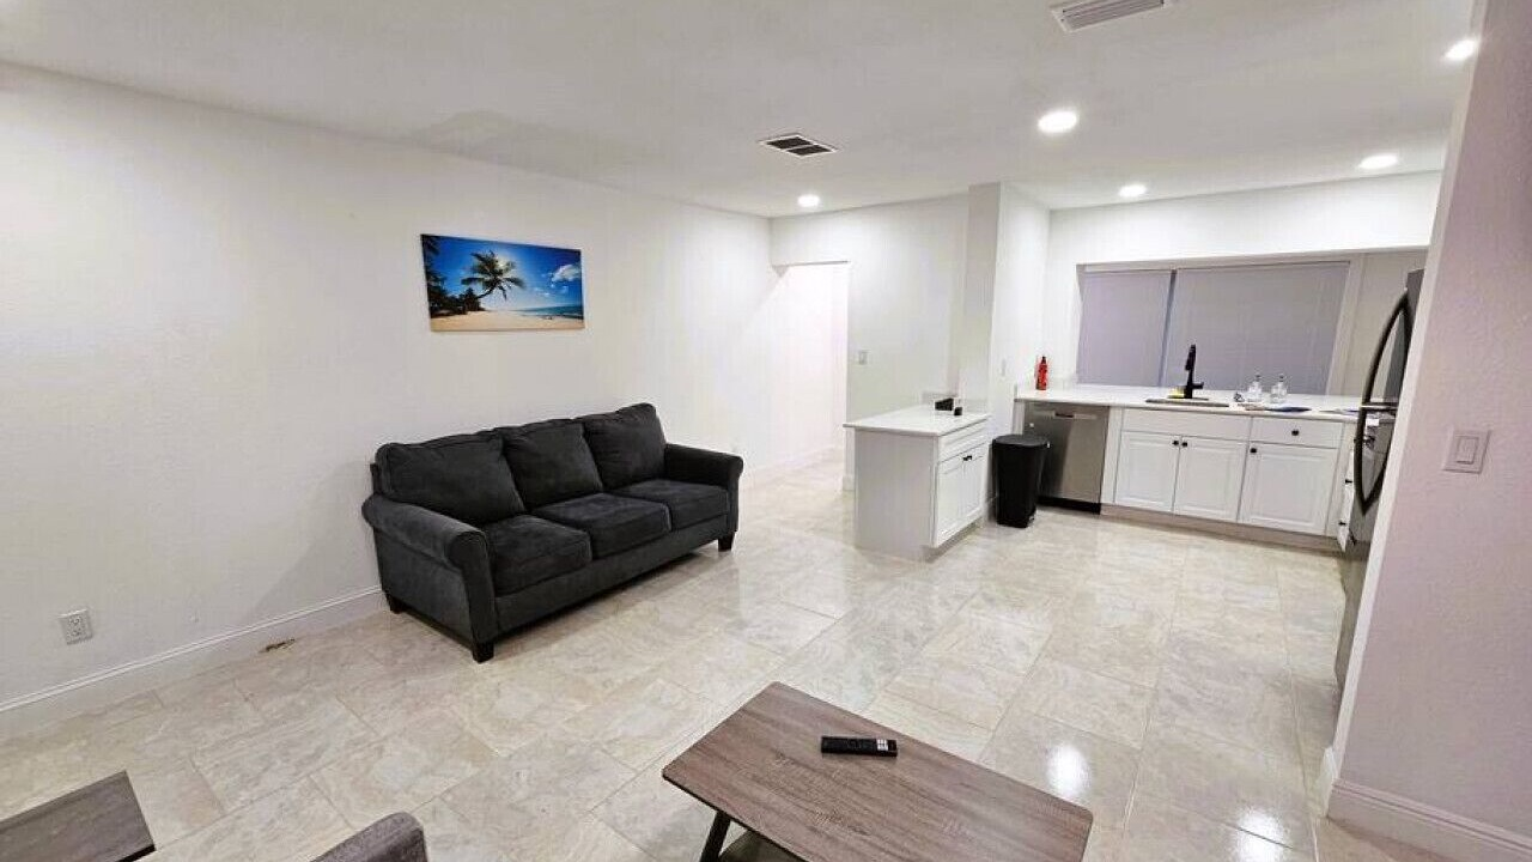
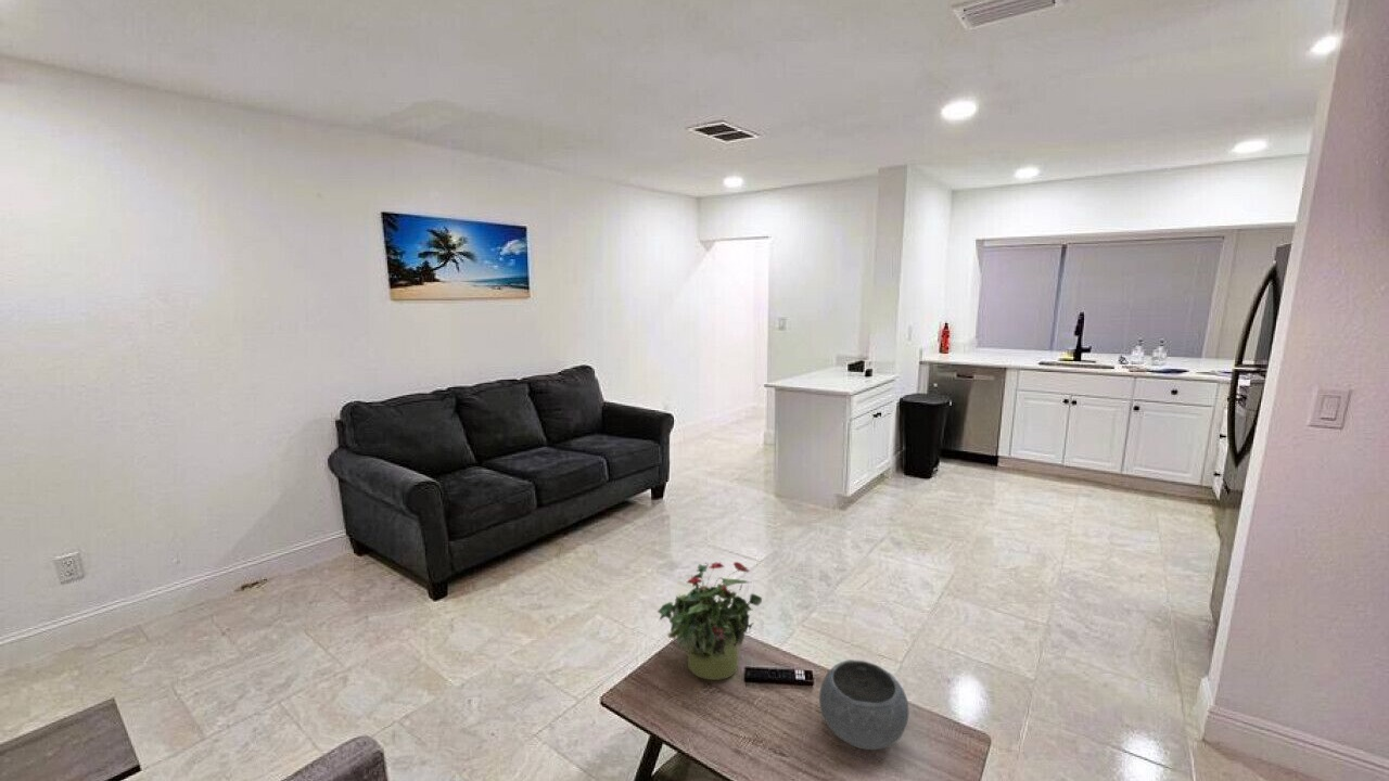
+ bowl (863, 706)
+ potted plant (705, 613)
